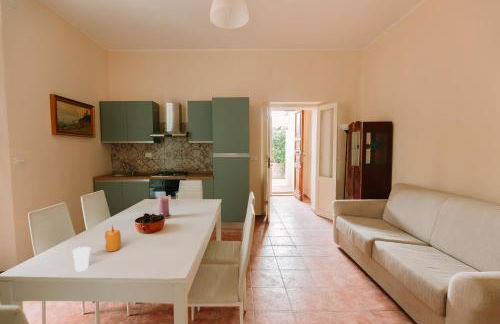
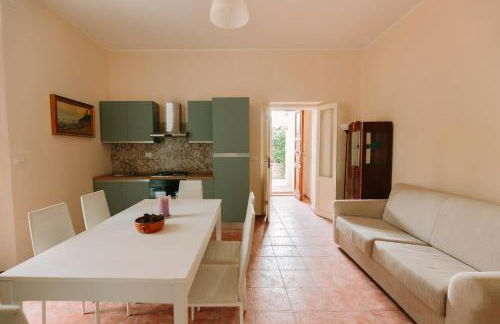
- candle (113, 236)
- cup (82, 258)
